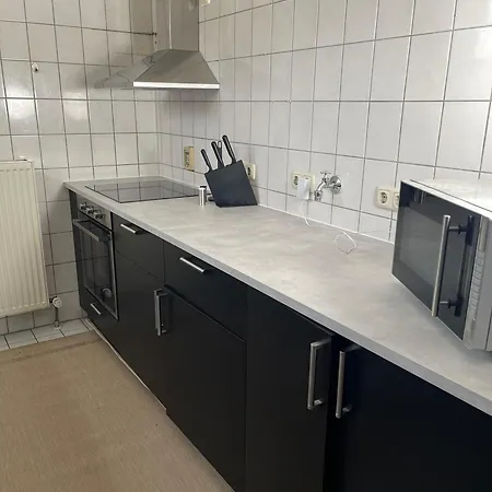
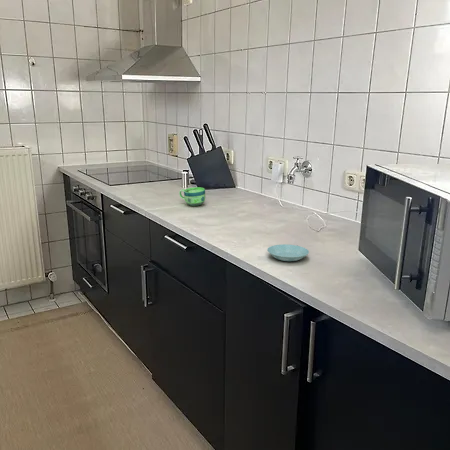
+ saucer (287, 253)
+ cup (191, 196)
